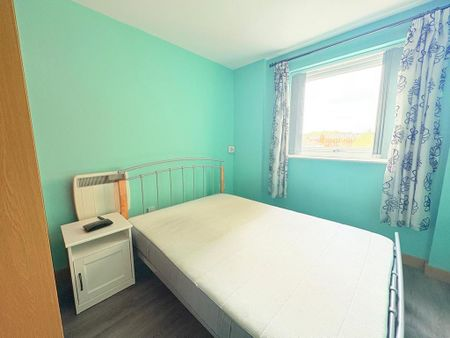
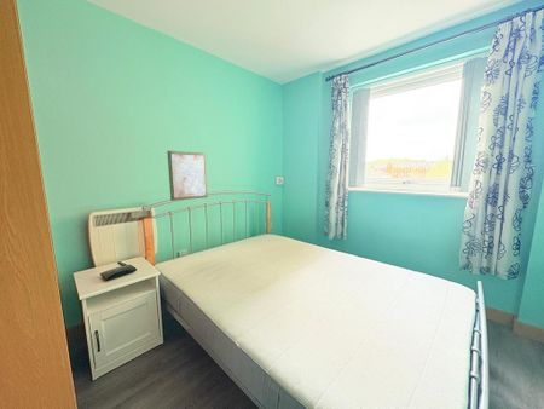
+ wall art (189, 175)
